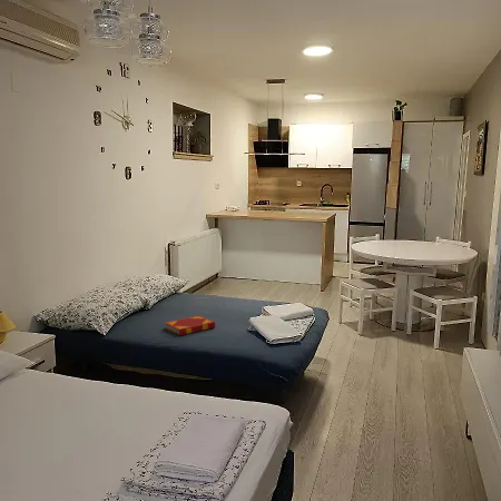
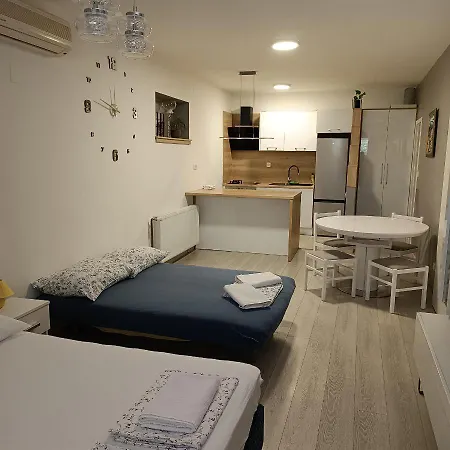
- hardback book (189, 325)
